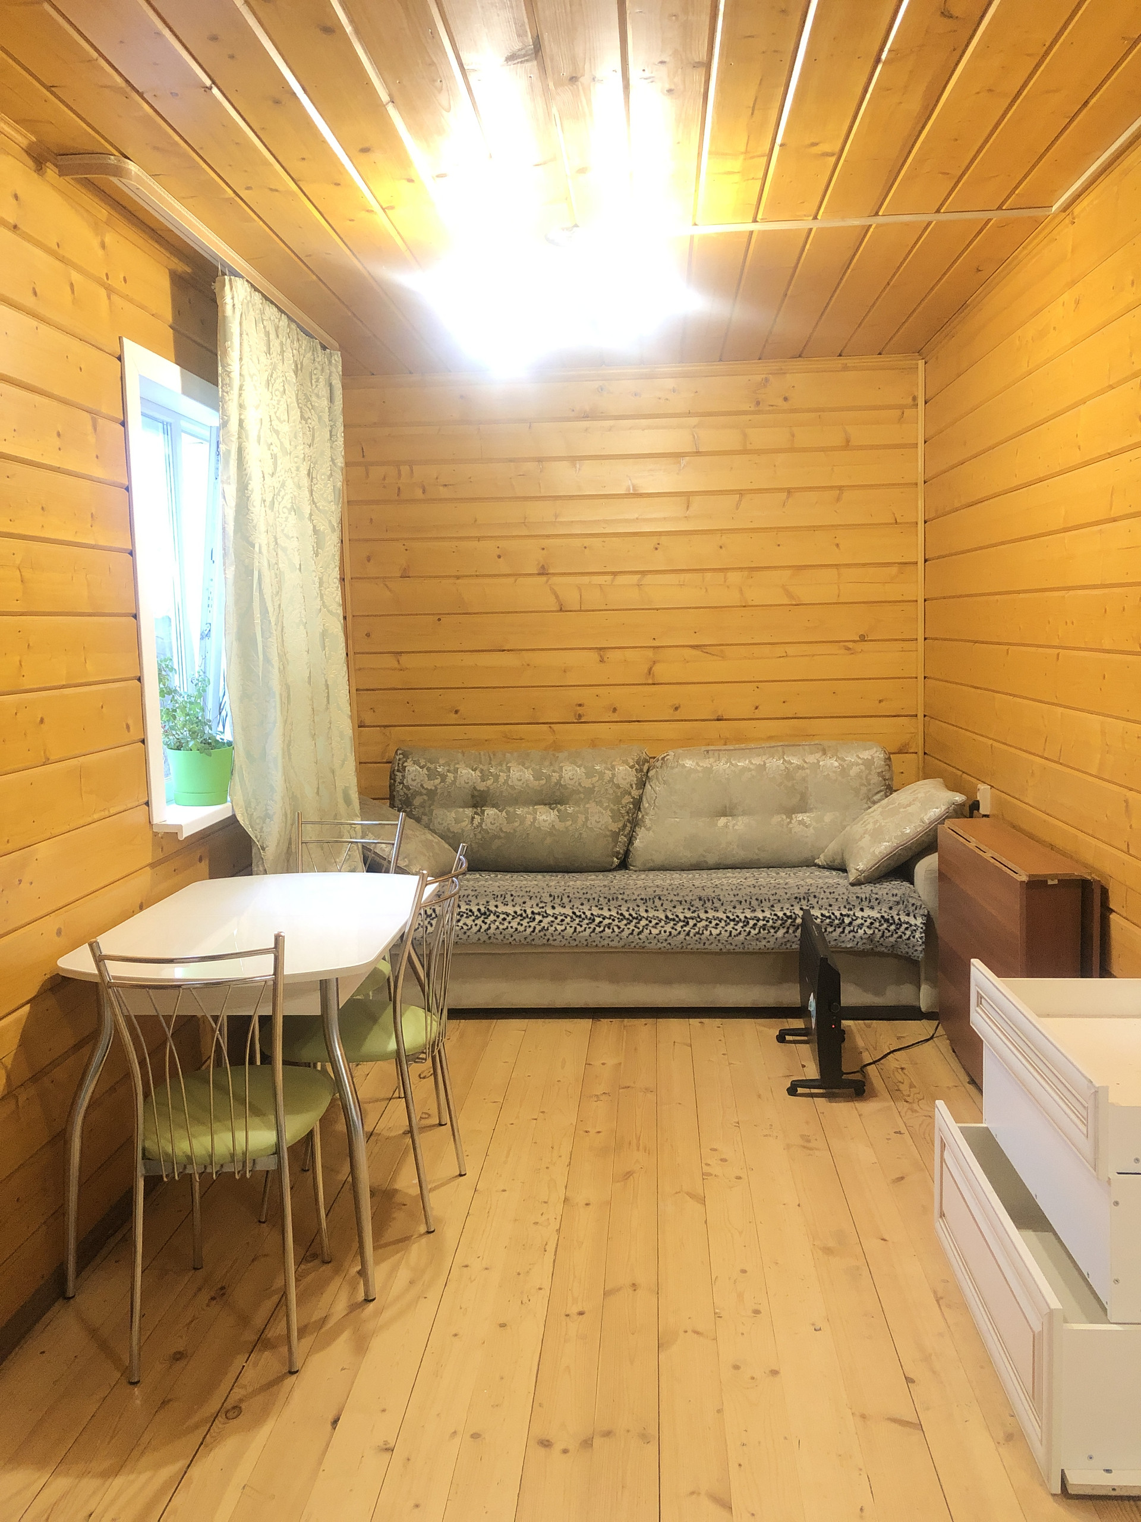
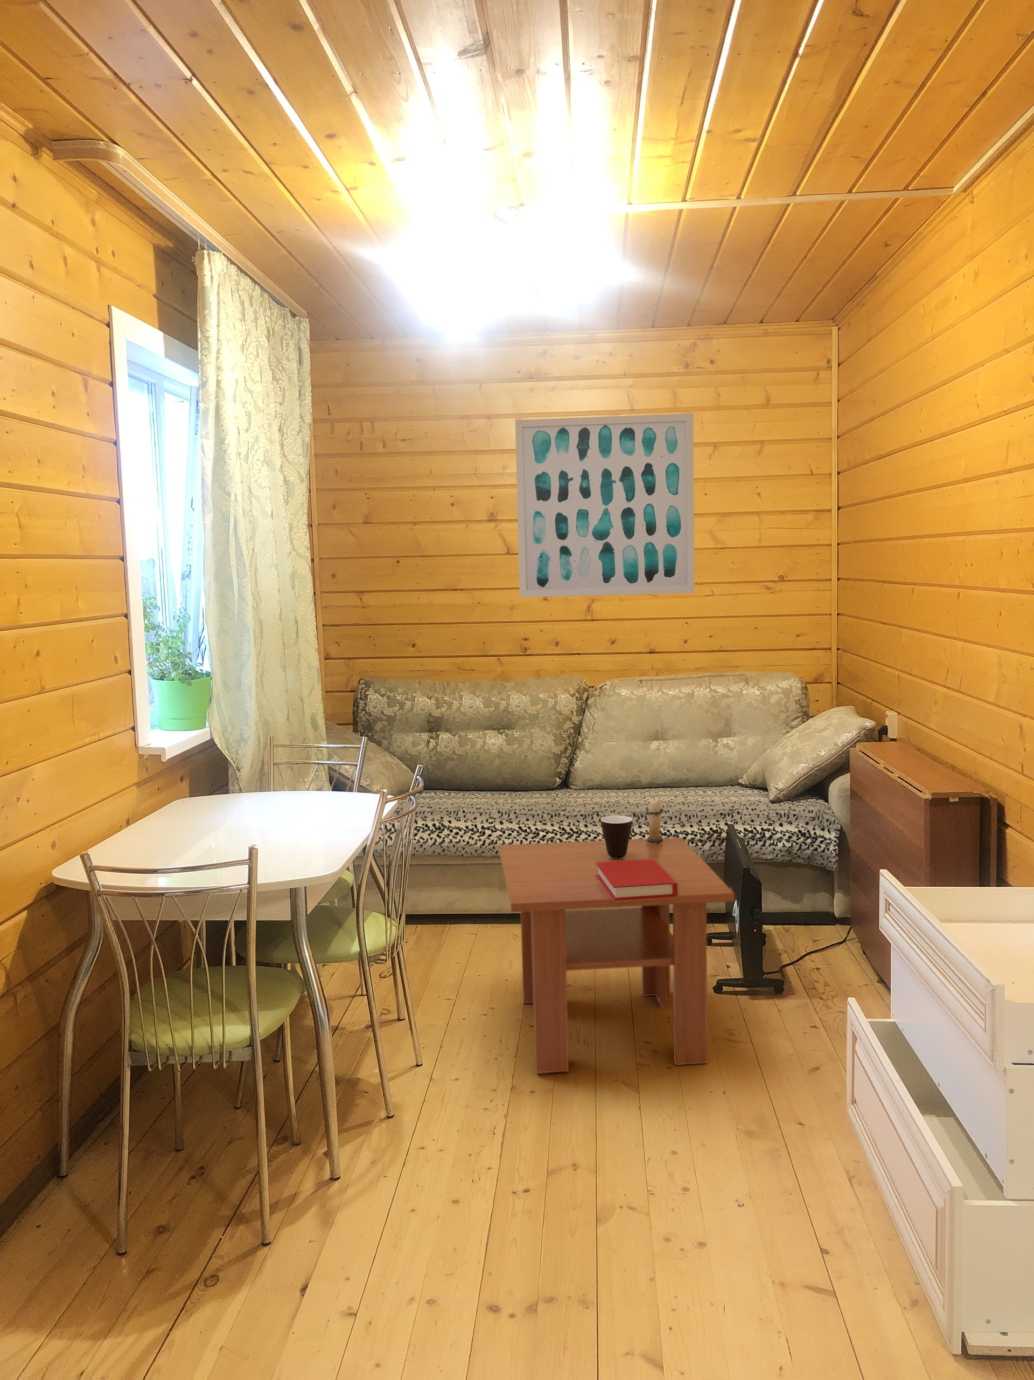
+ candle (654, 818)
+ mug (616, 837)
+ wall art (605, 506)
+ coffee table (607, 949)
+ book (635, 878)
